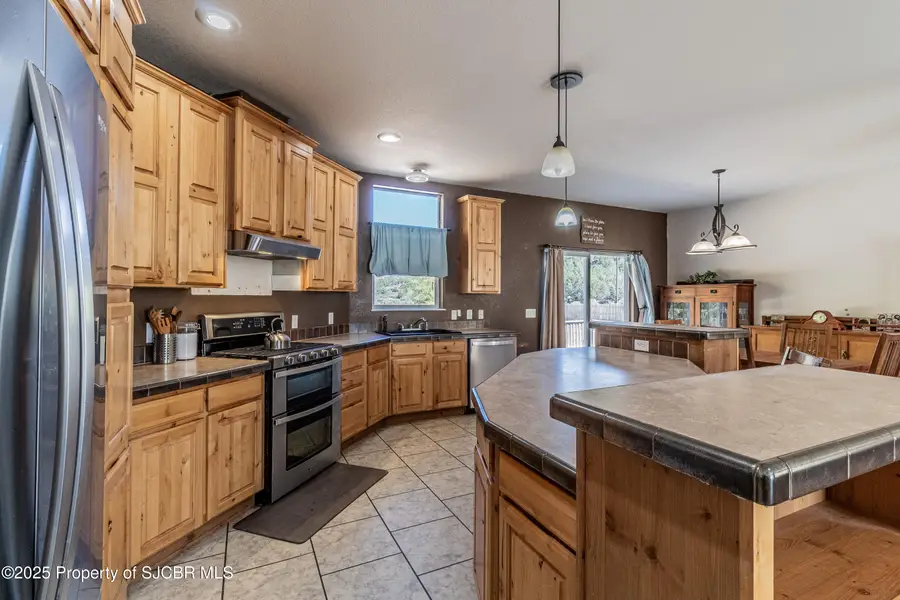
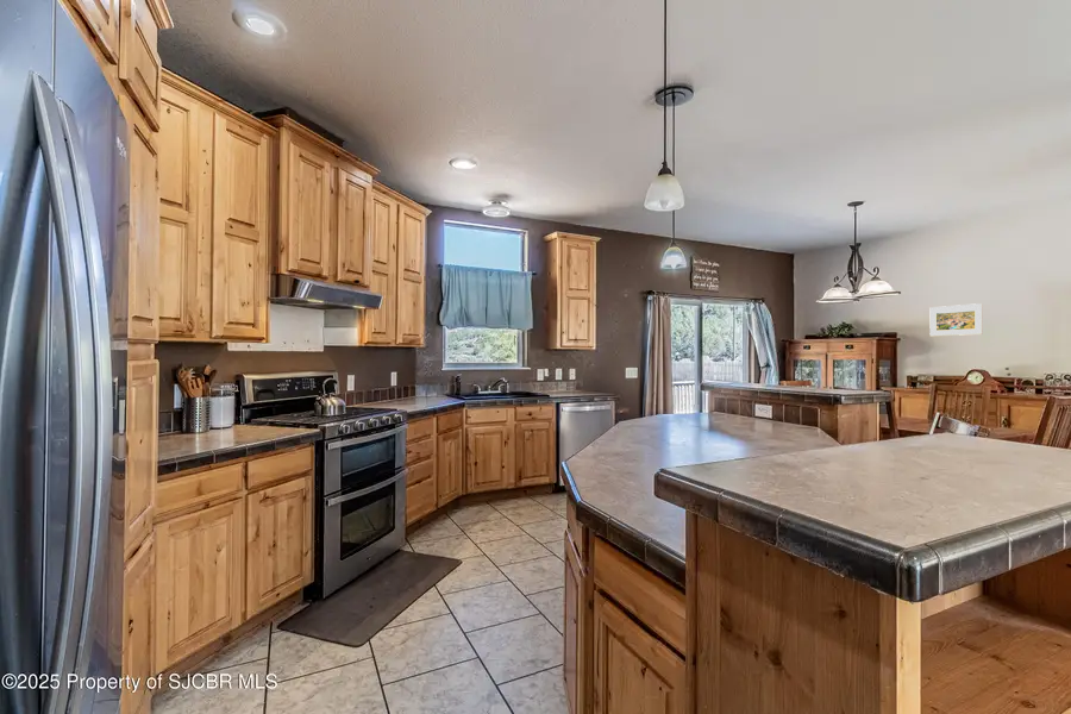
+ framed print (954, 320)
